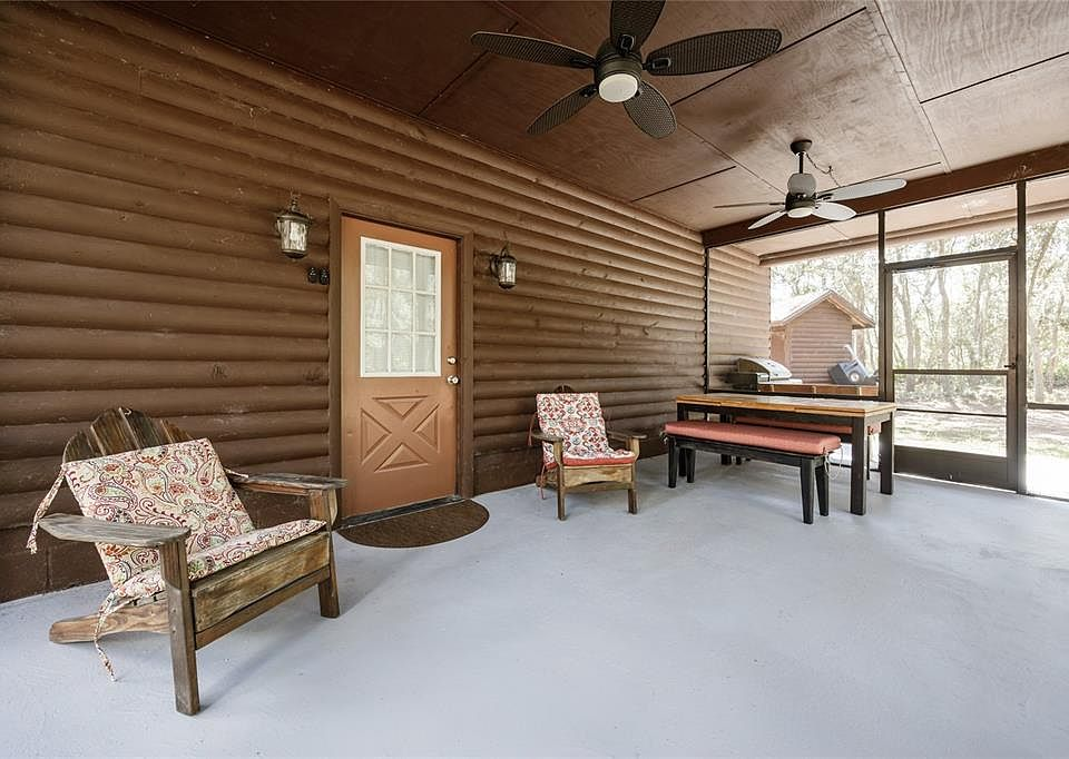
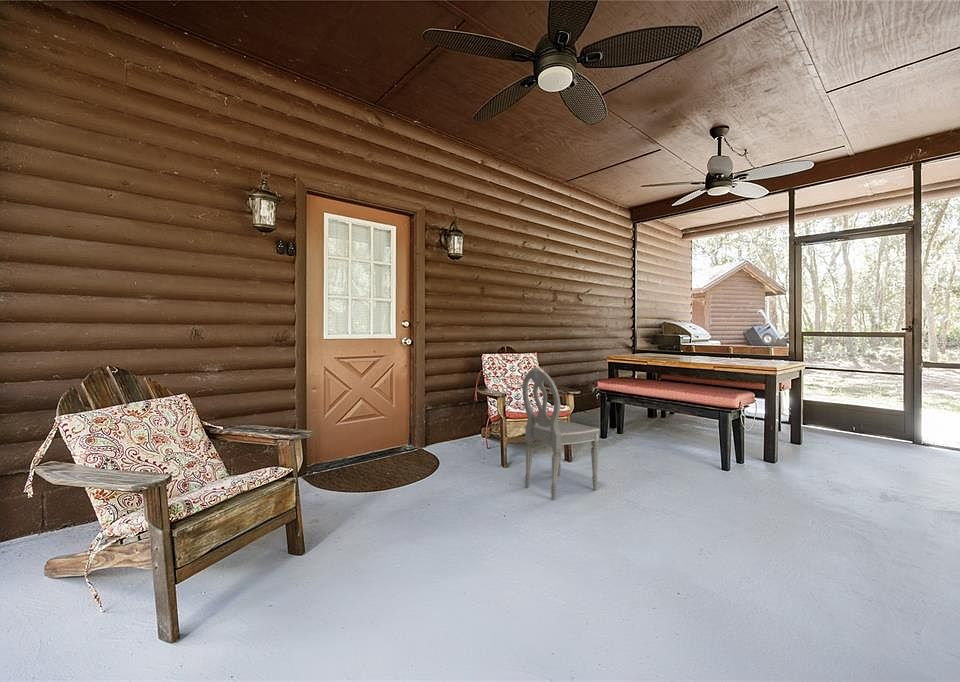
+ dining chair (558, 426)
